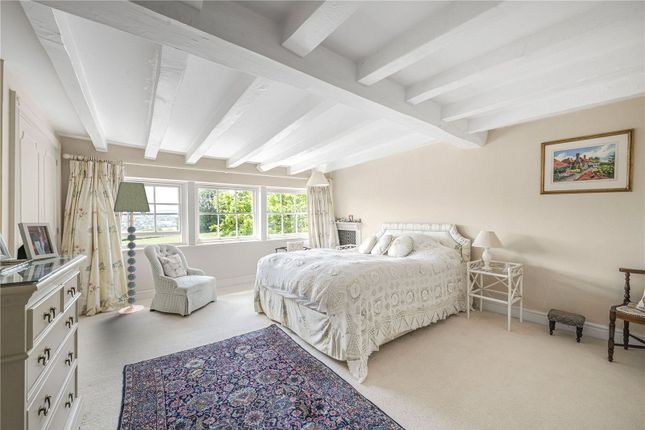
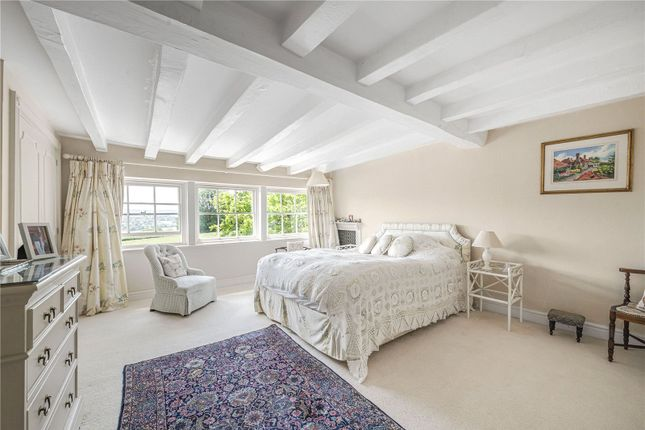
- floor lamp (131, 246)
